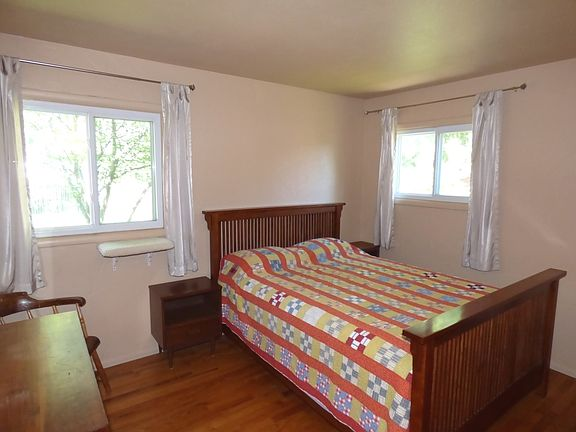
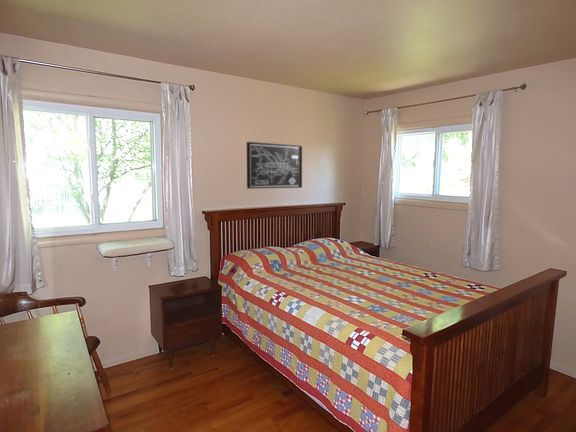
+ wall art (275, 166)
